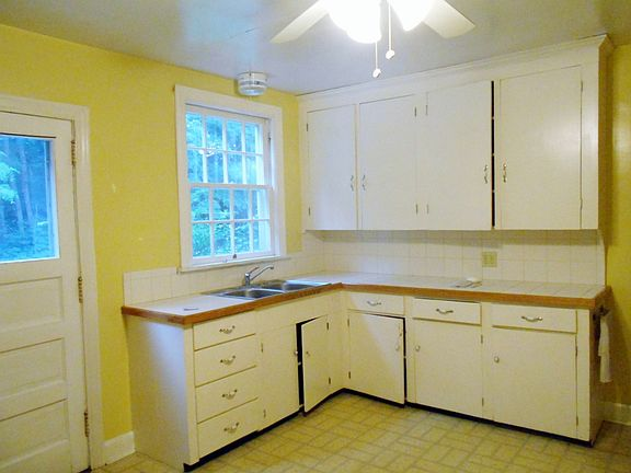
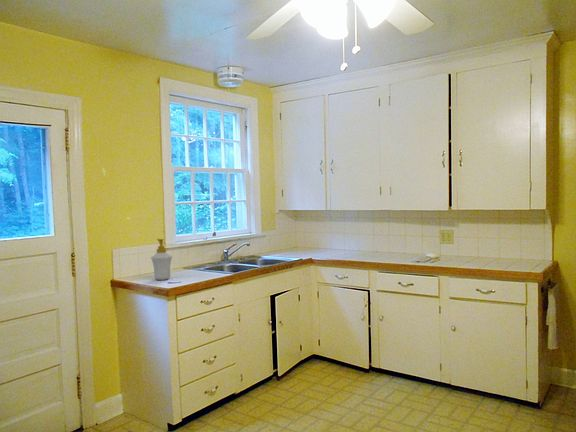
+ soap bottle (161, 259)
